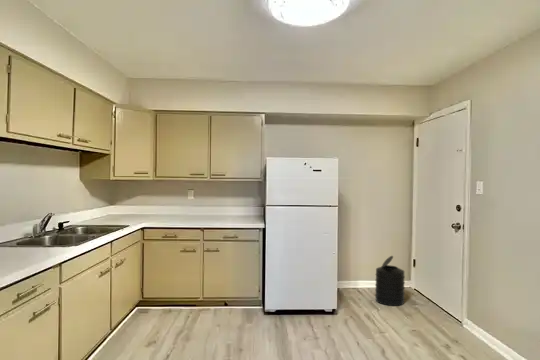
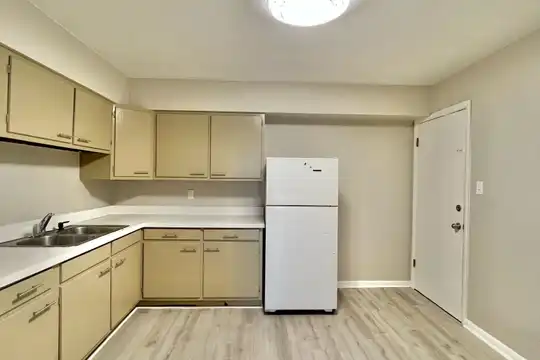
- trash can (389, 278)
